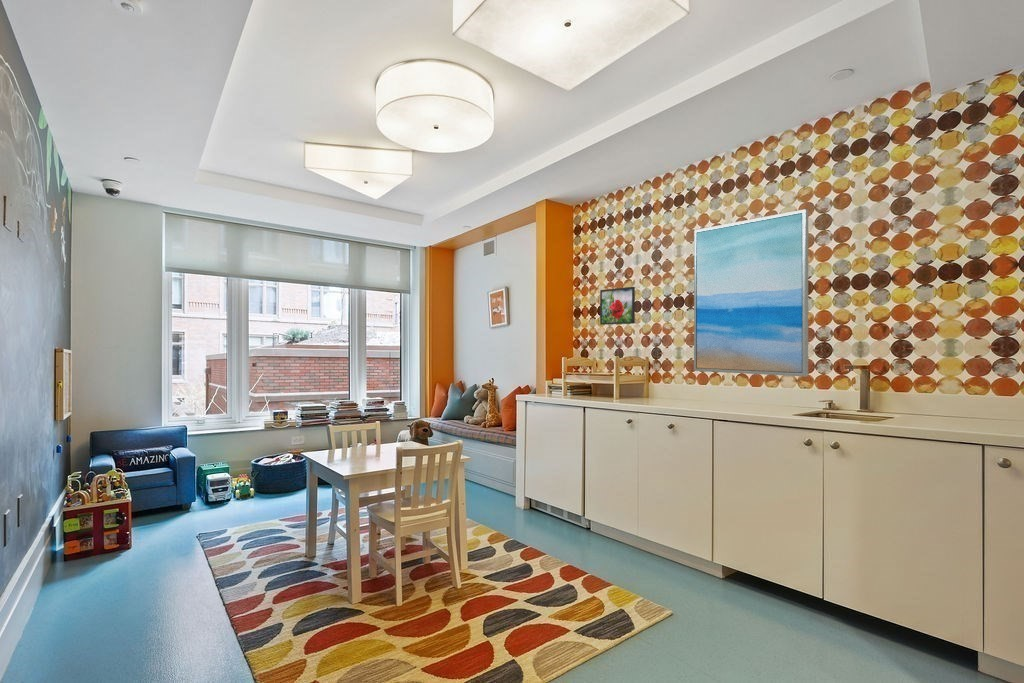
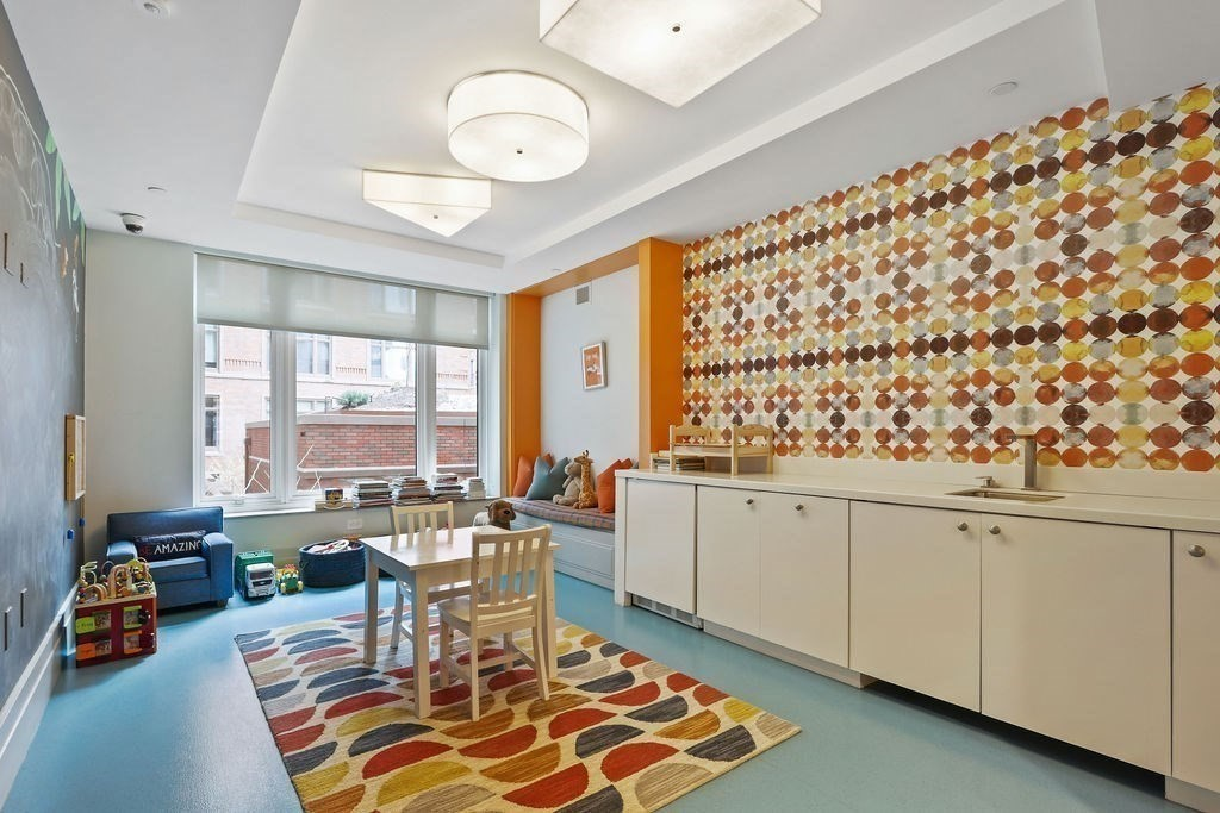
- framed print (616, 306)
- wall art (746, 297)
